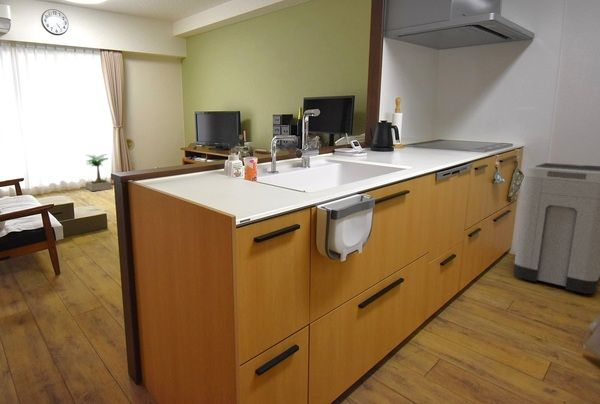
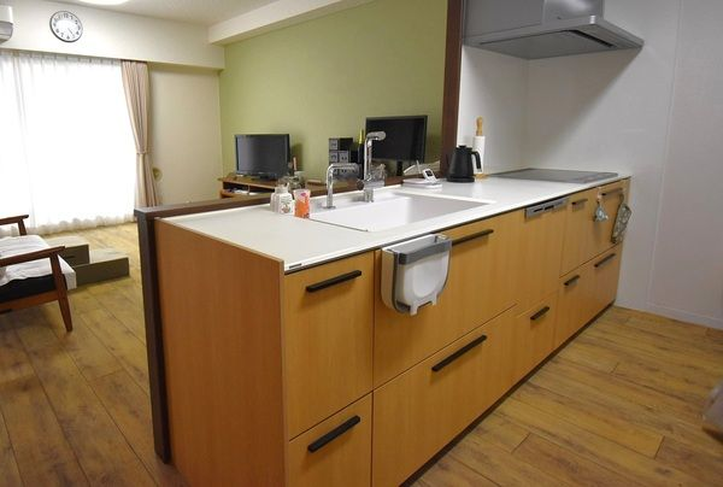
- trash can (564, 222)
- potted plant (98, 171)
